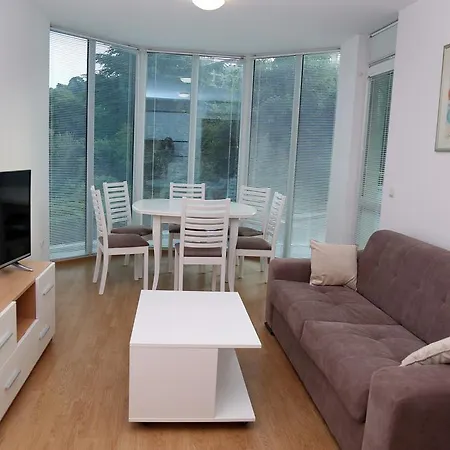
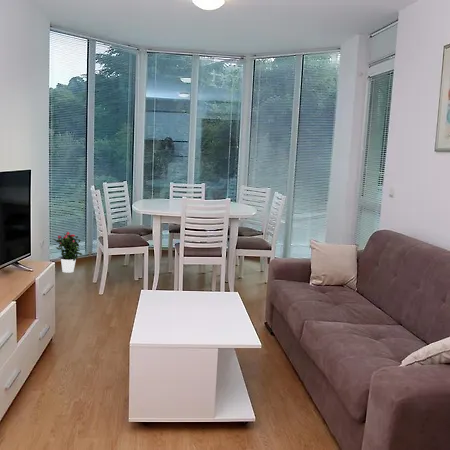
+ potted flower (68, 252)
